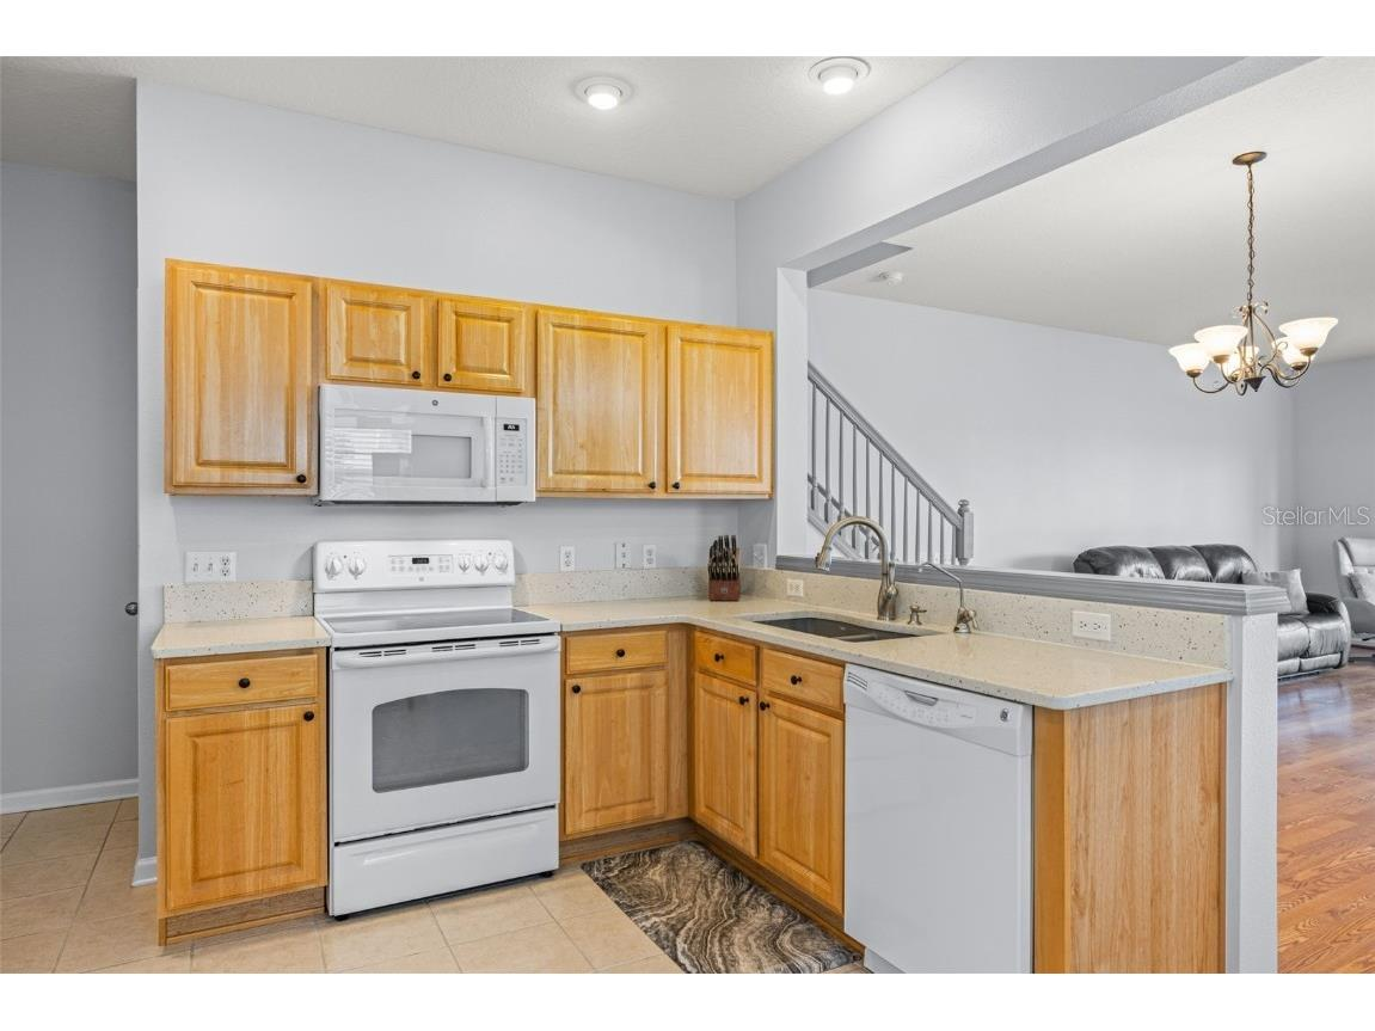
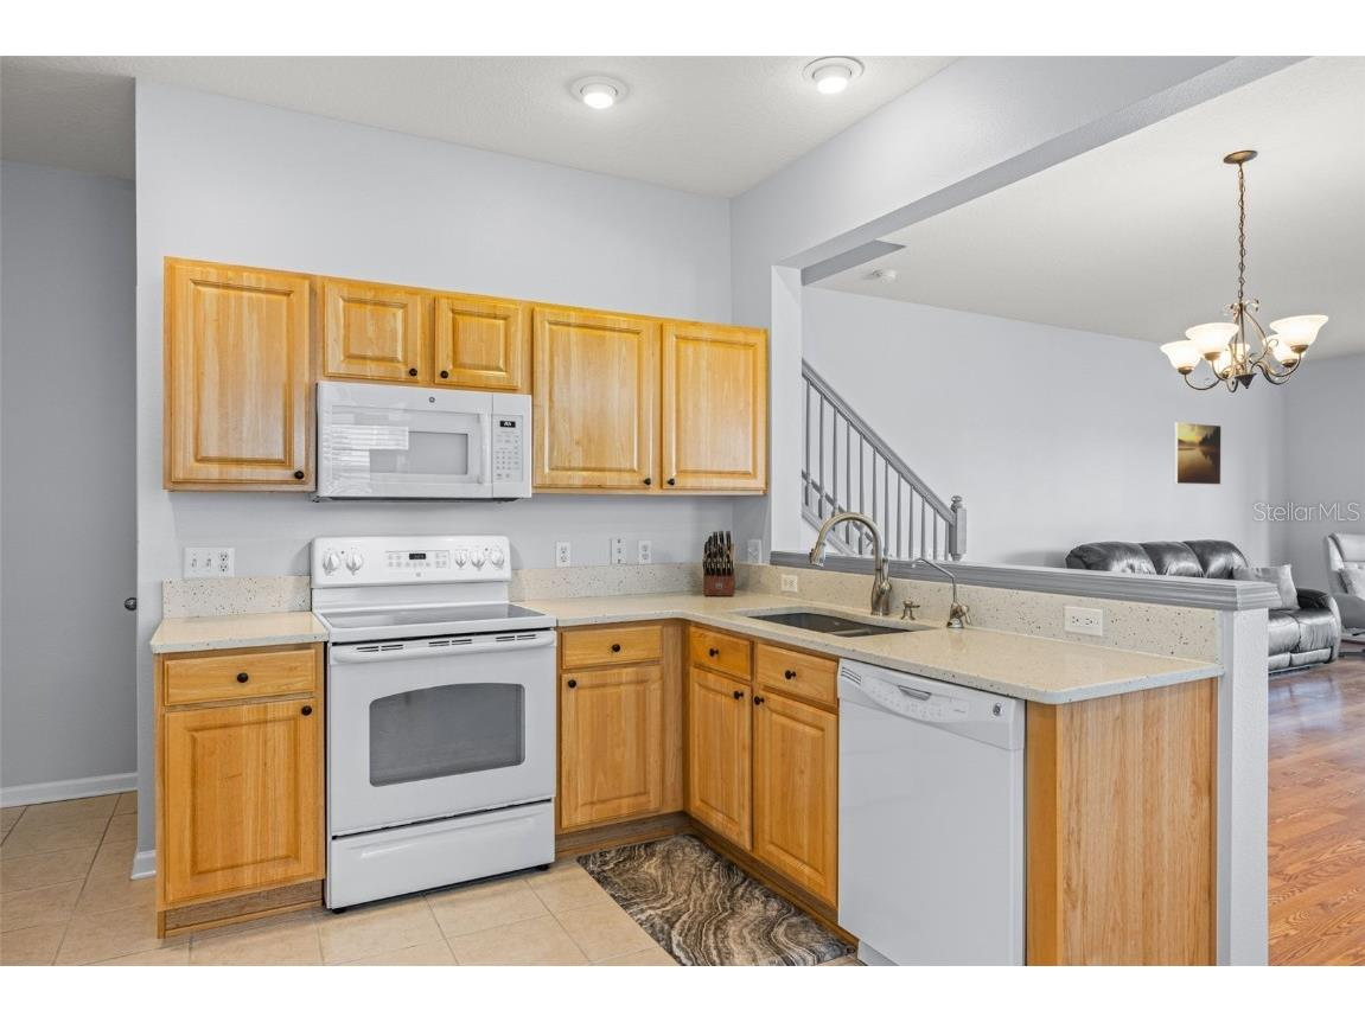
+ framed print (1198, 453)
